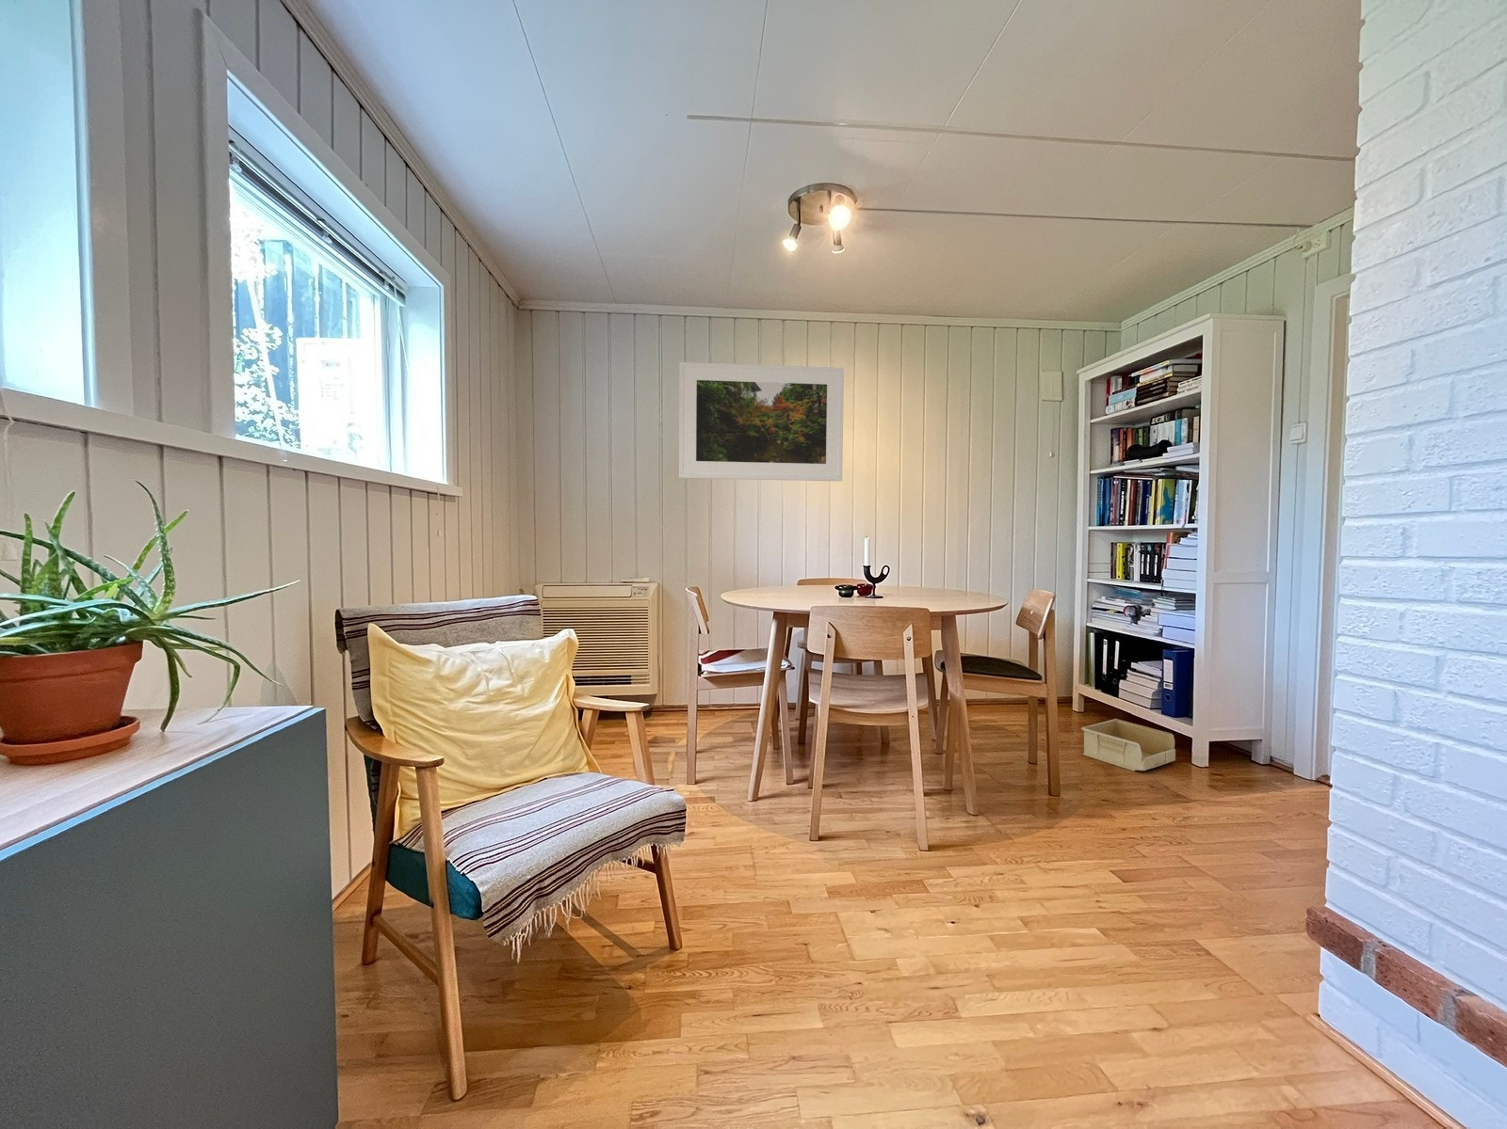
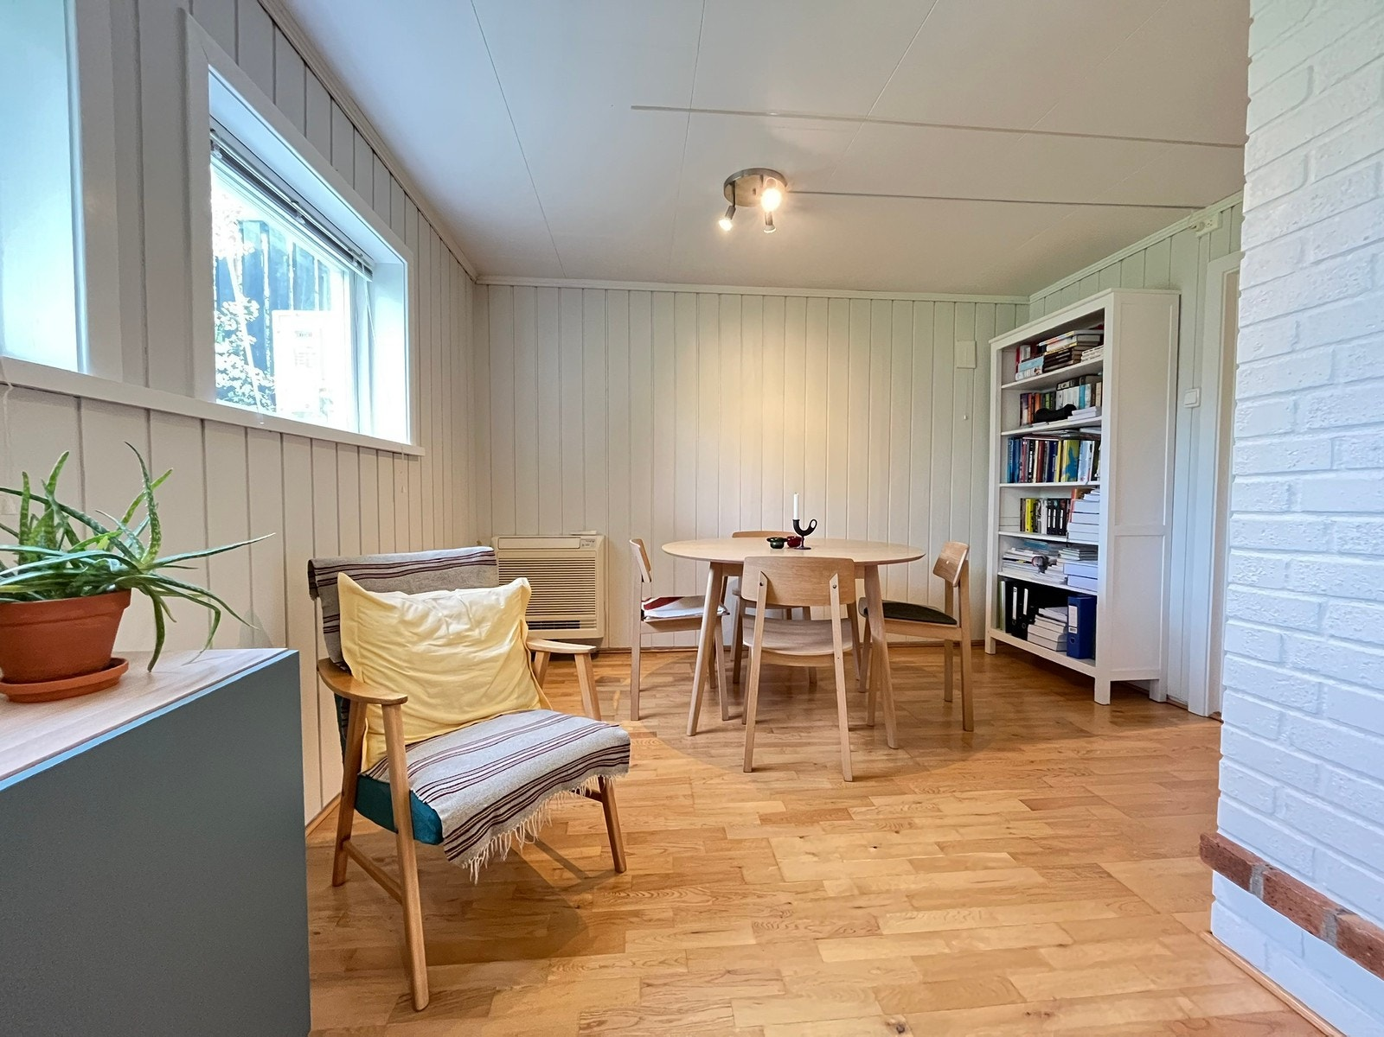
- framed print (761, 422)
- storage bin (1127, 745)
